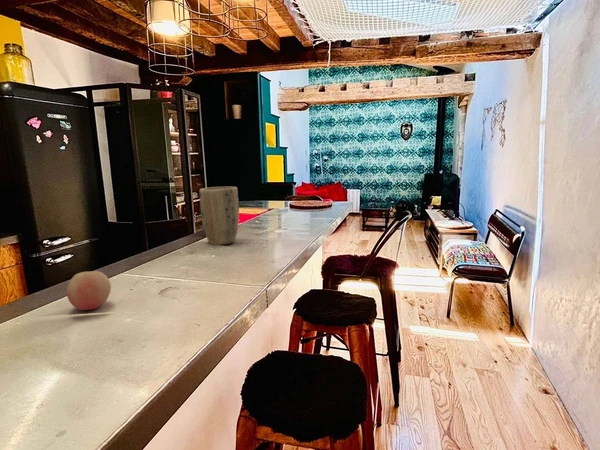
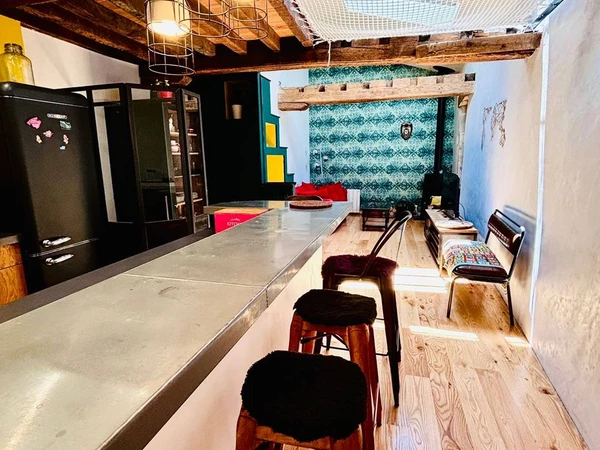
- fruit (89, 290)
- plant pot (220, 215)
